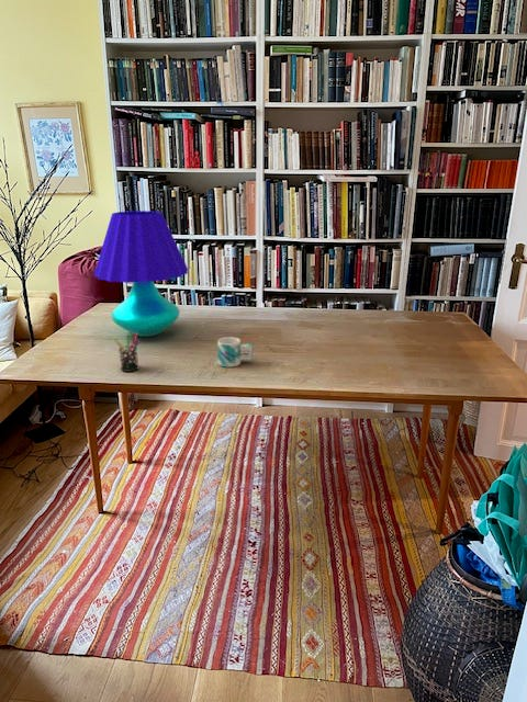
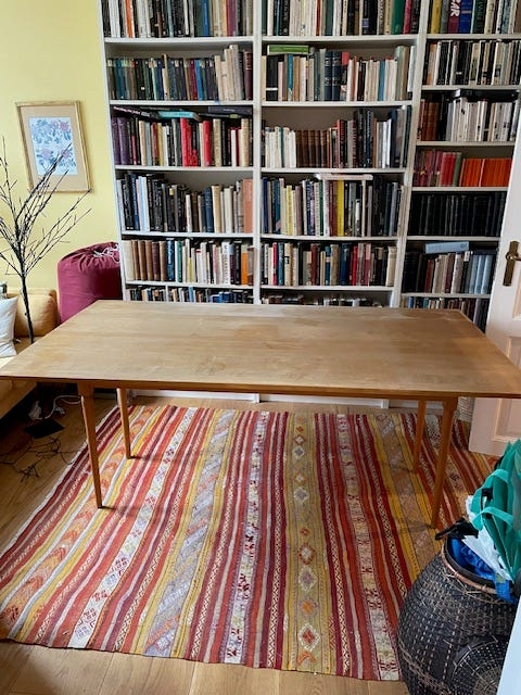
- table lamp (142, 275)
- pen holder (128, 350)
- mug (235, 351)
